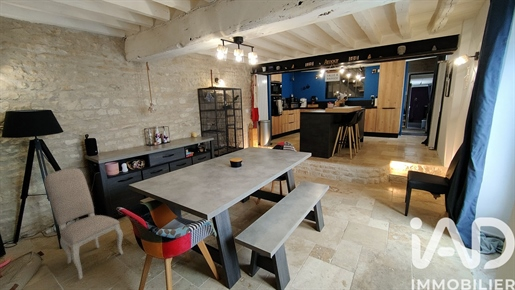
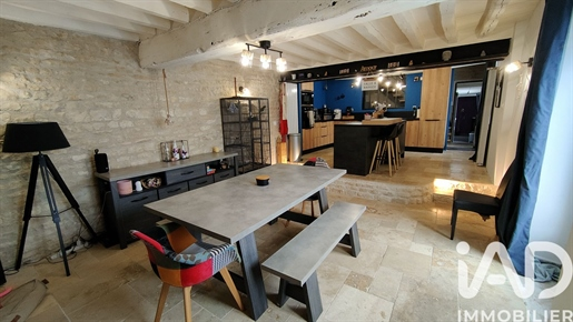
- dining chair (84, 218)
